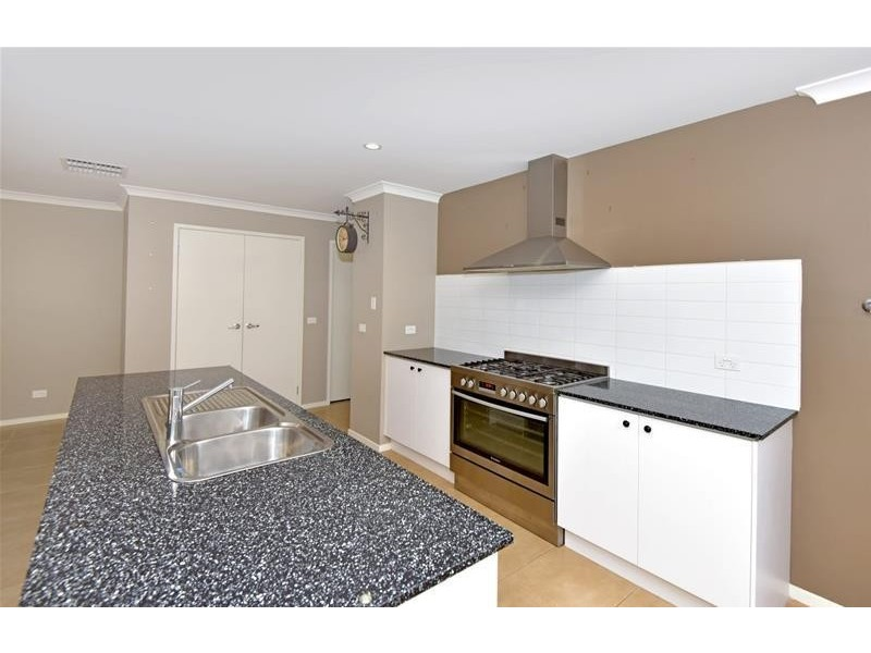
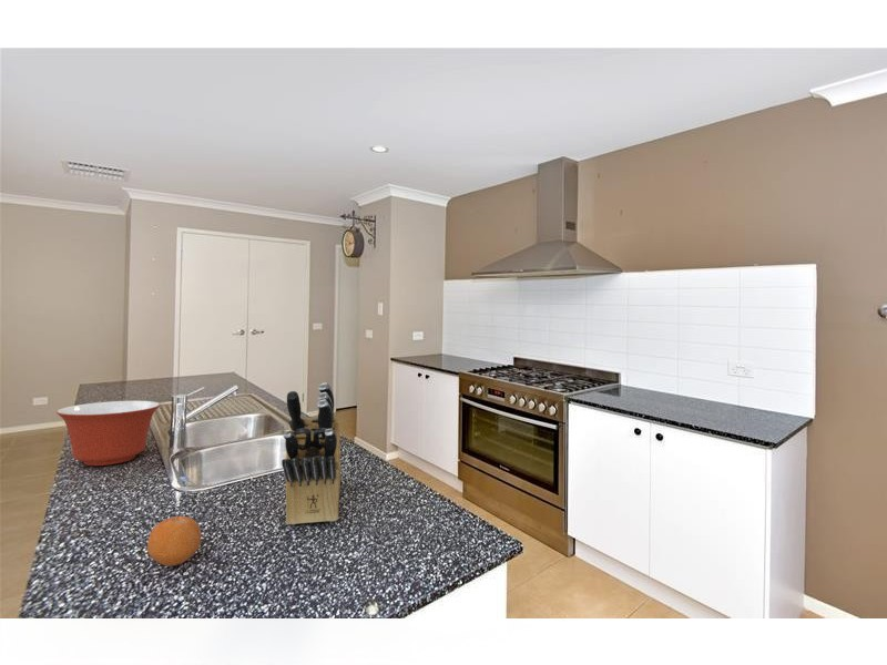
+ mixing bowl (110, 432)
+ fruit (174, 540)
+ knife block (315, 443)
